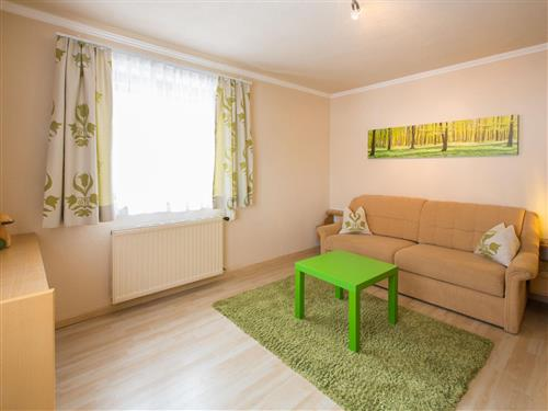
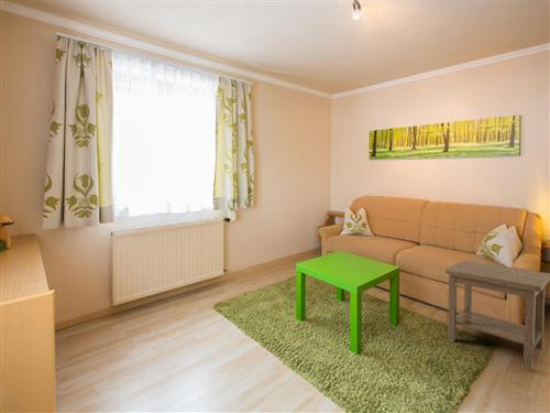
+ side table (494, 317)
